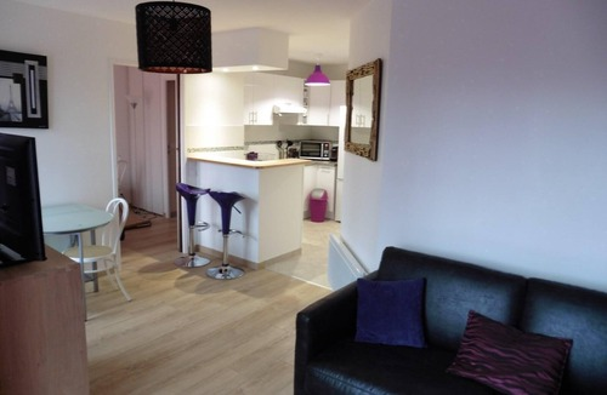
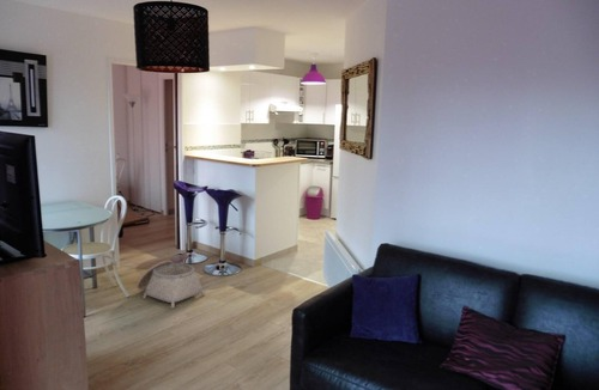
+ basket (168, 279)
